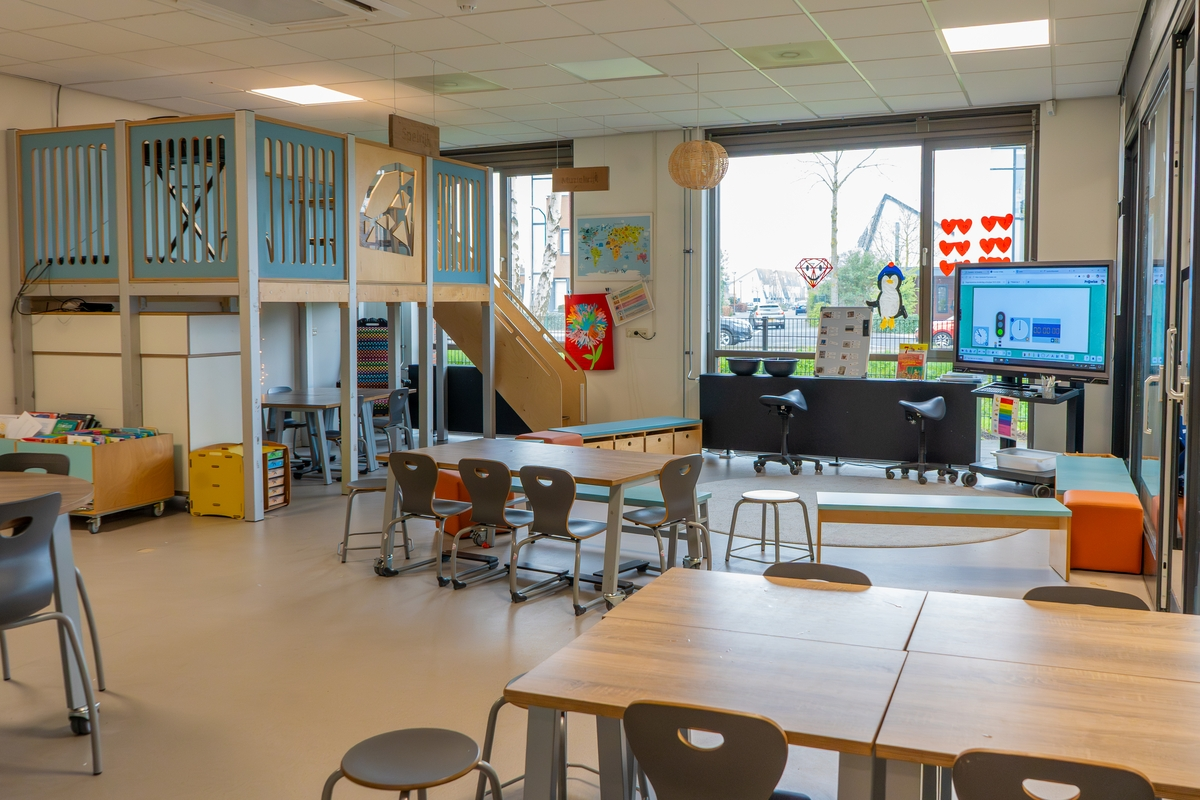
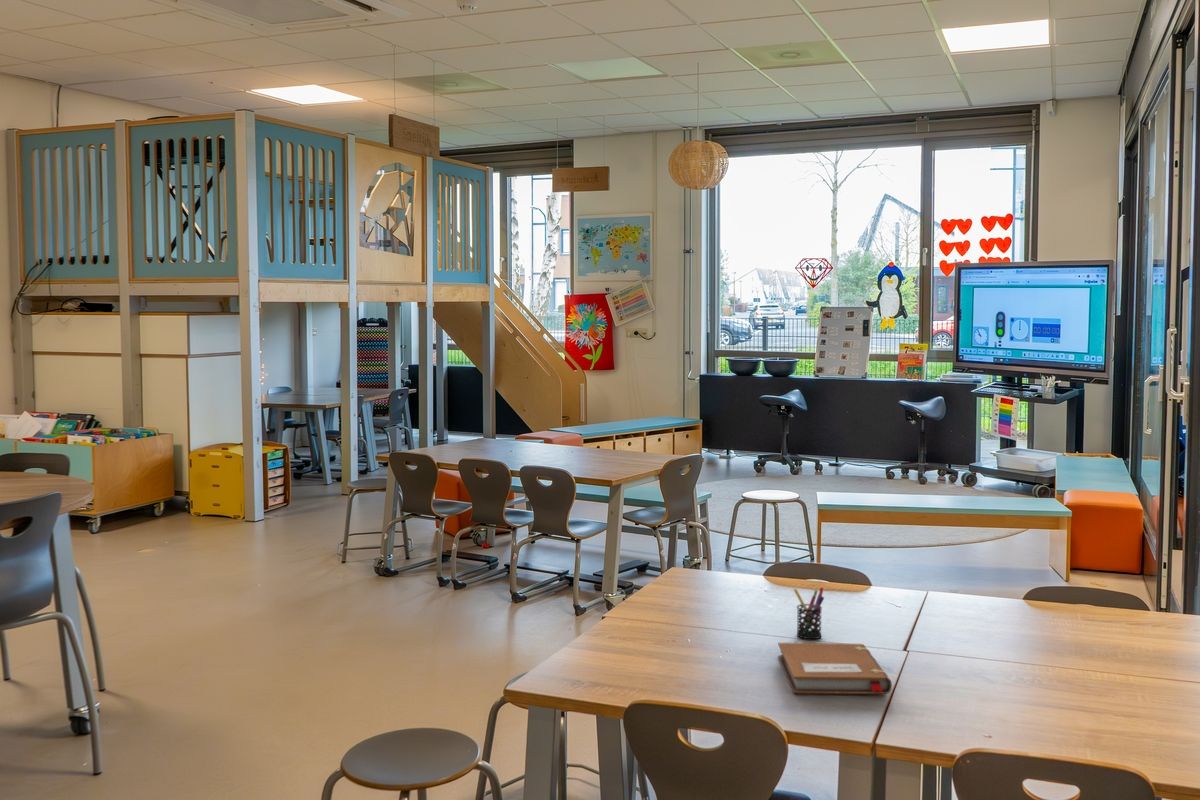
+ pen holder (811, 610)
+ notebook (832, 668)
